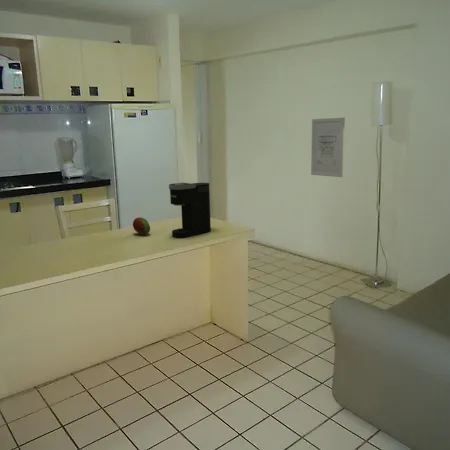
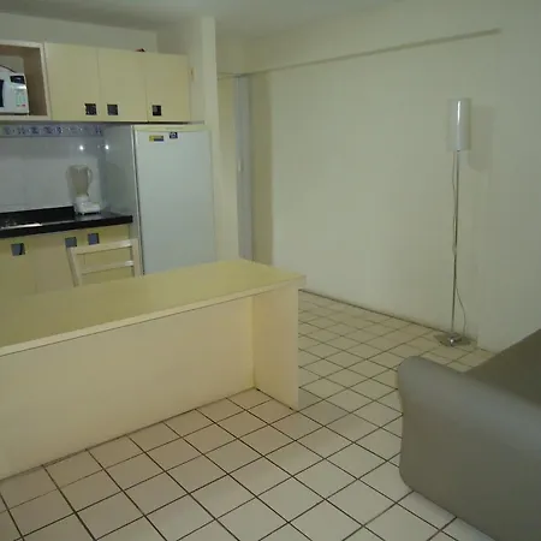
- fruit (141, 225)
- coffee maker (190, 208)
- wall art (327, 147)
